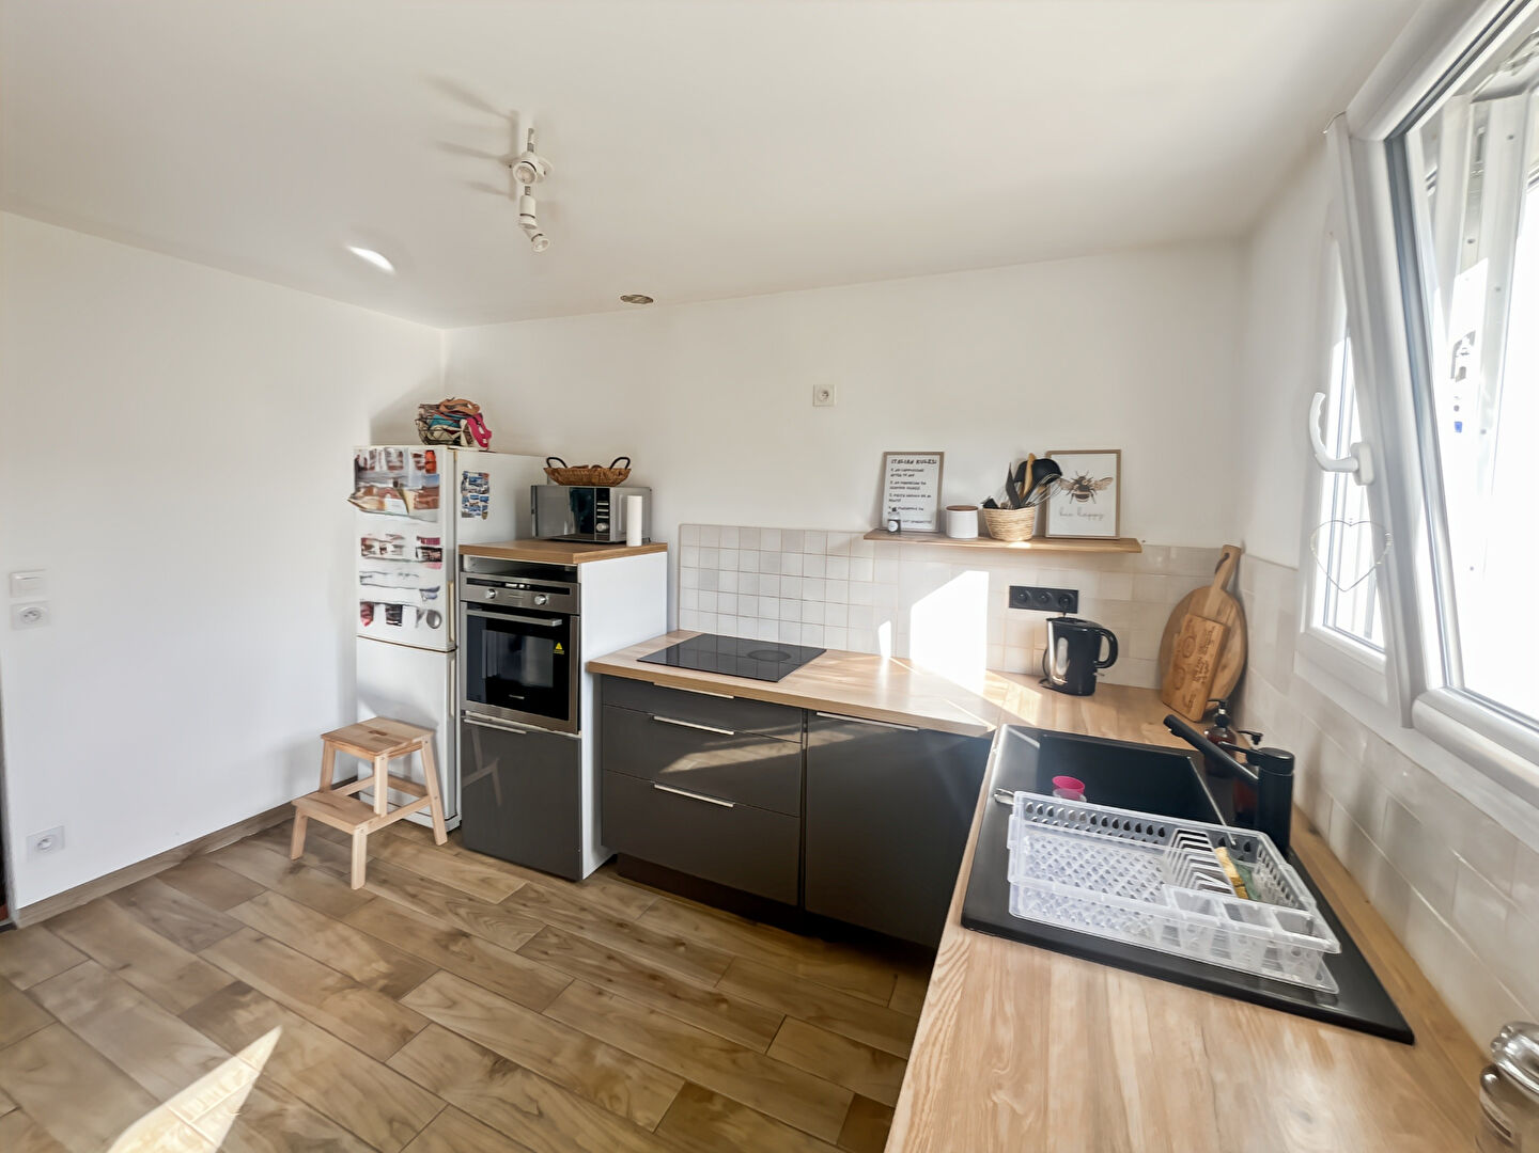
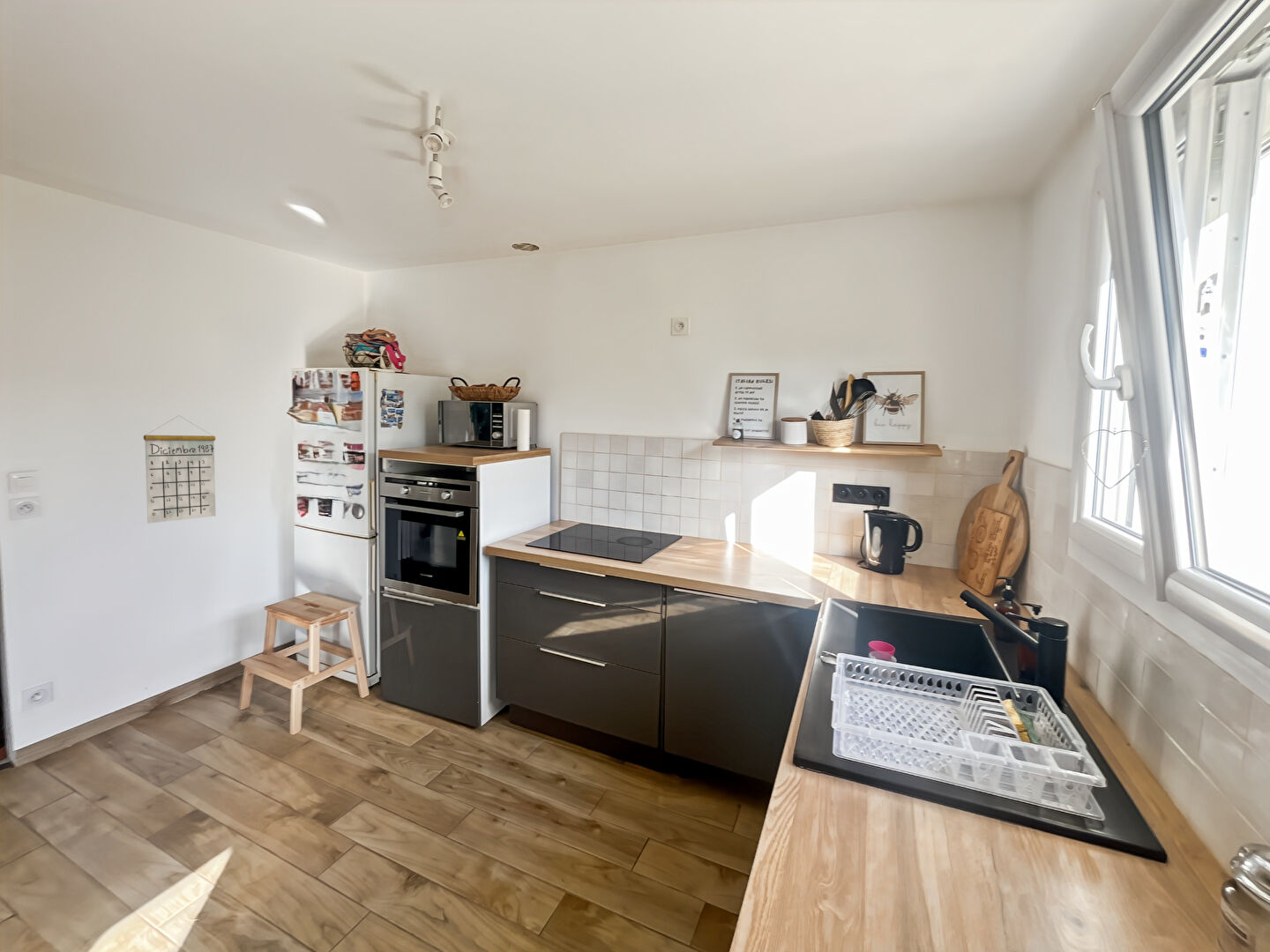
+ calendar (182, 467)
